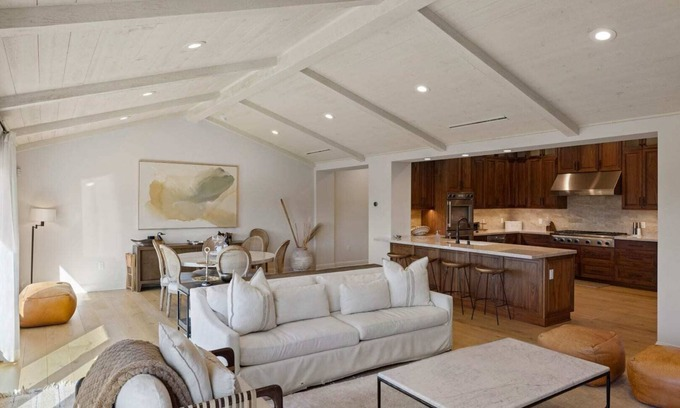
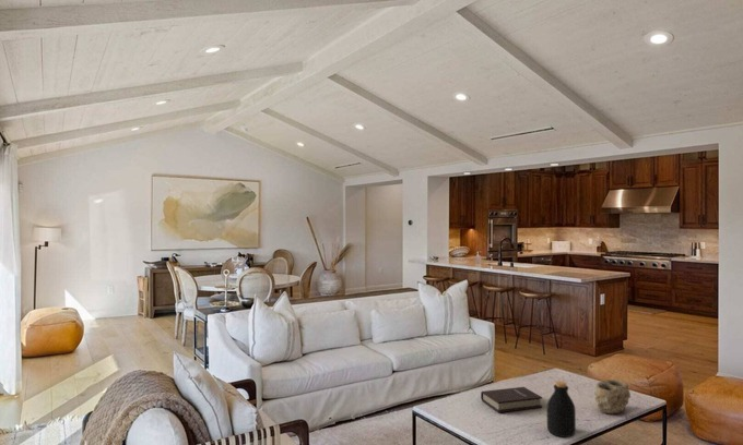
+ book (510, 398)
+ bowl (612, 397)
+ bottle (561, 407)
